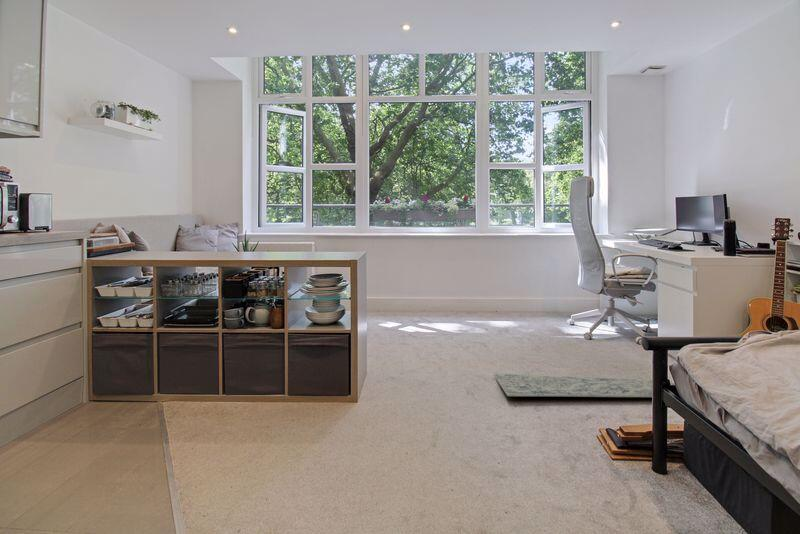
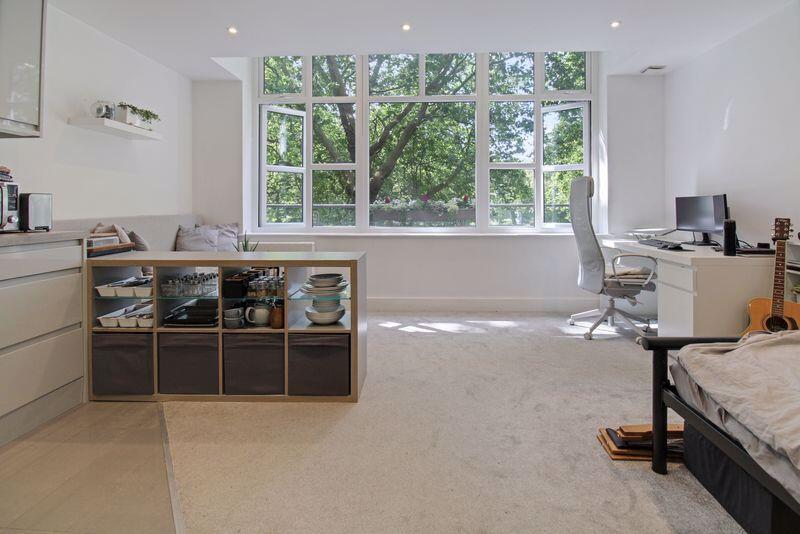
- rug (597, 382)
